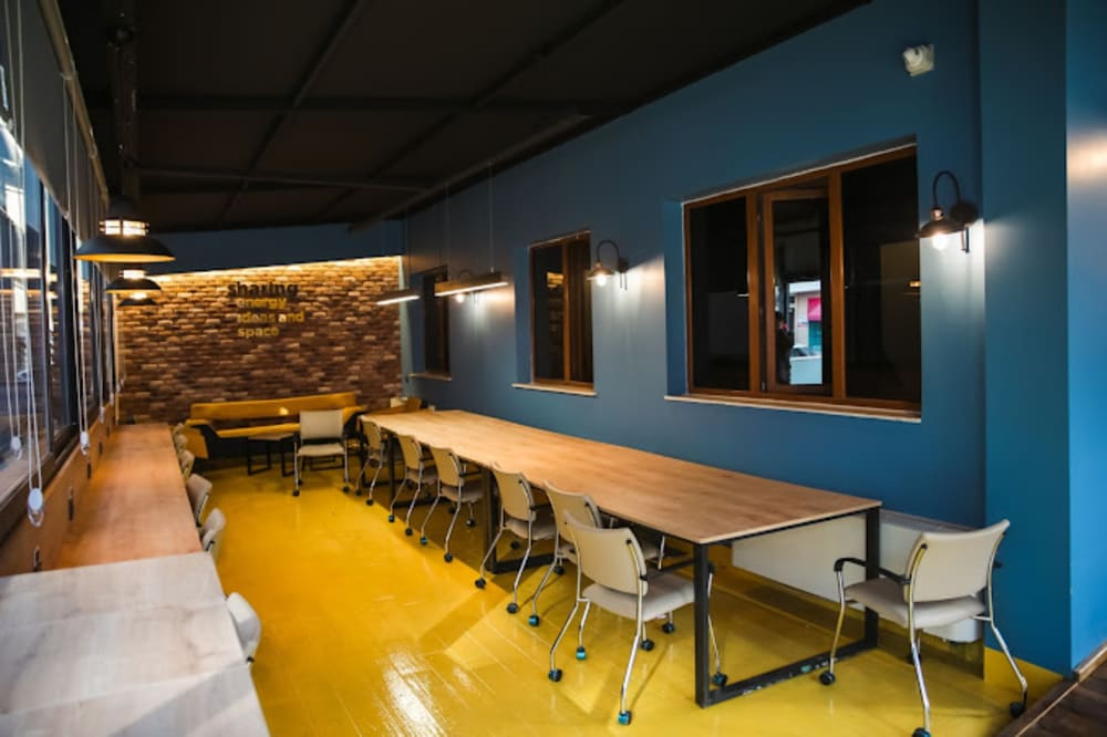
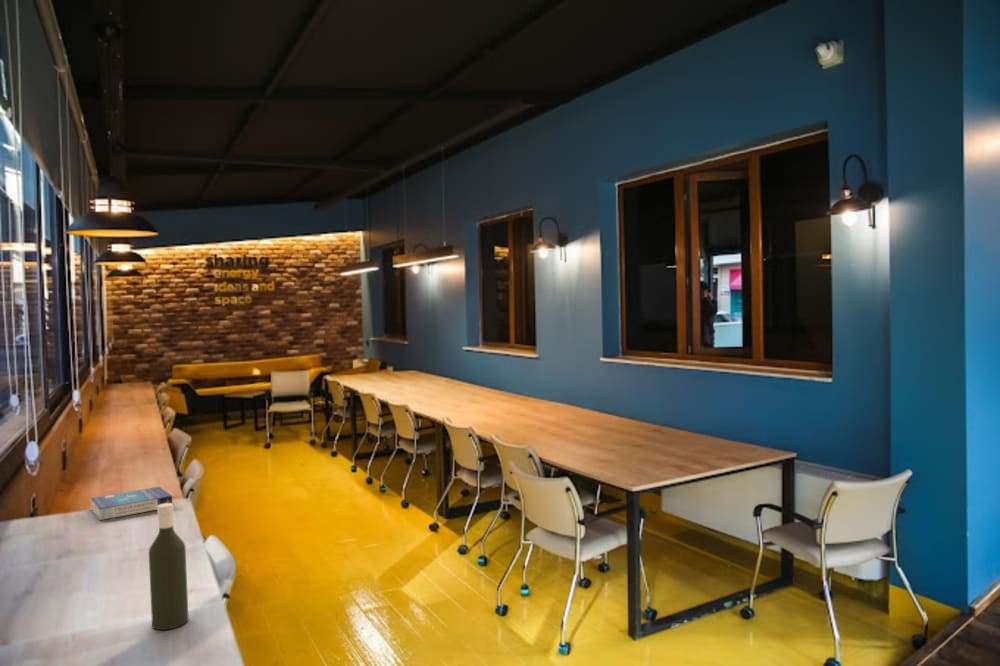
+ bottle (167, 563)
+ book (131, 502)
